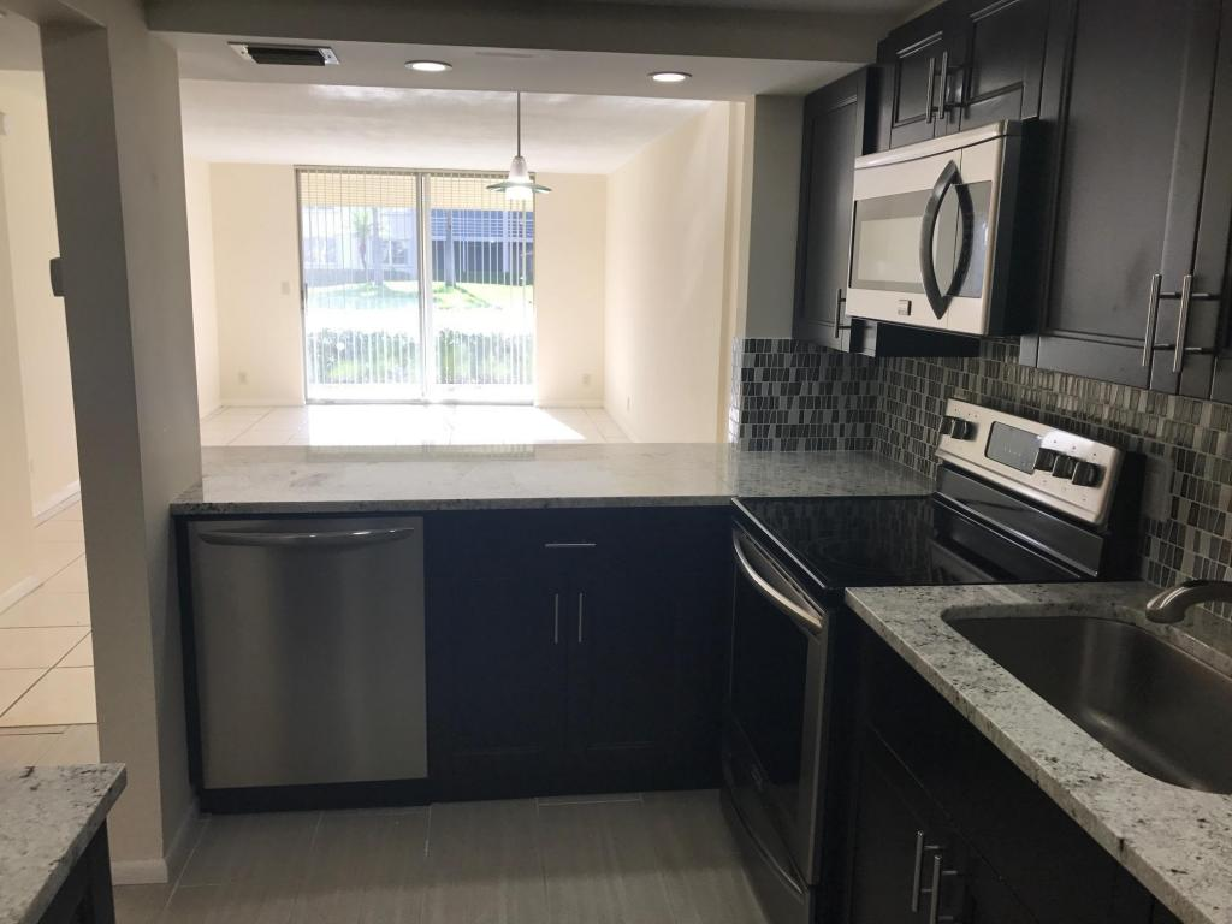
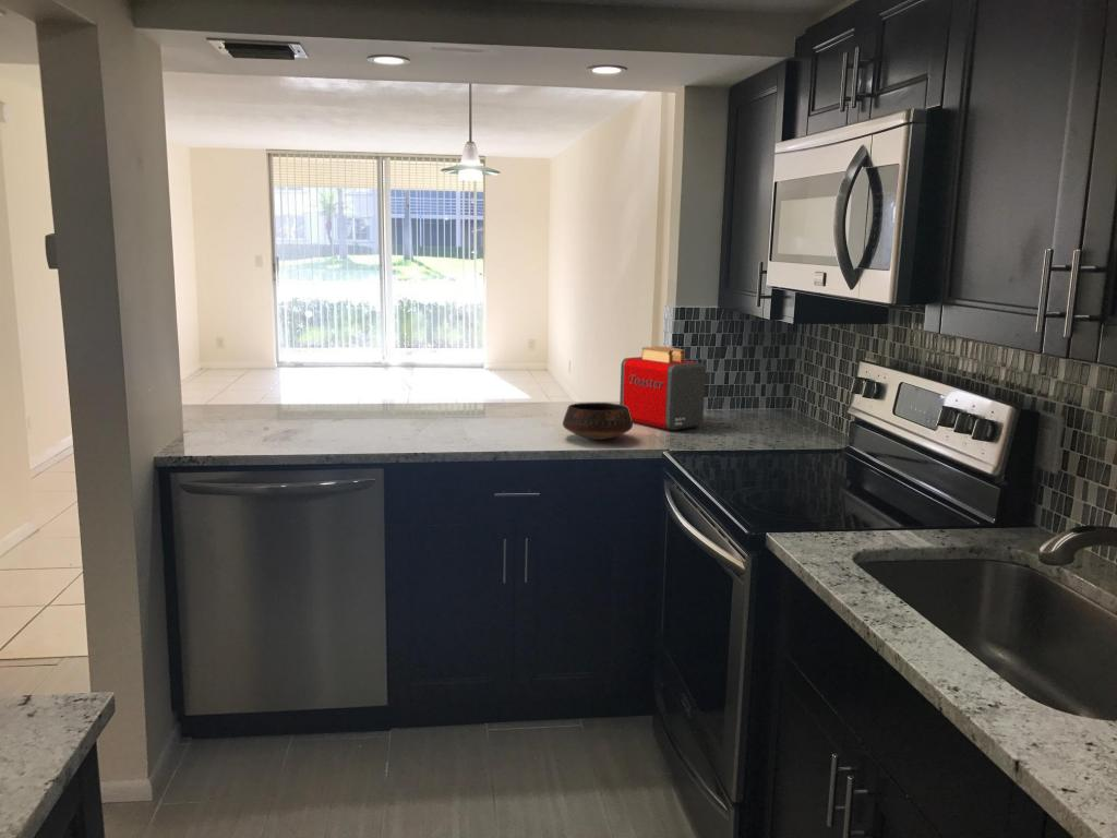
+ bowl (597, 421)
+ toaster (660, 385)
